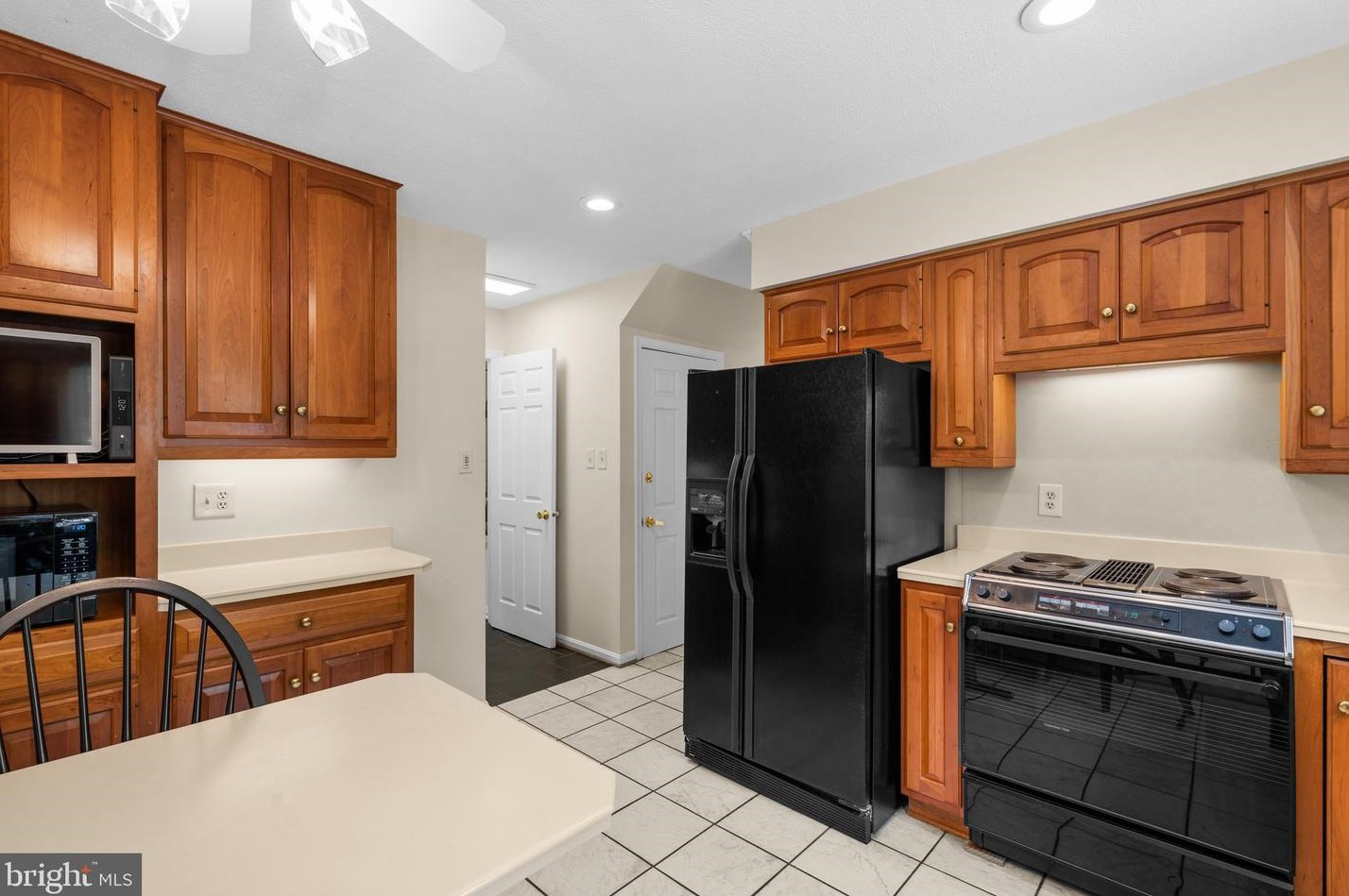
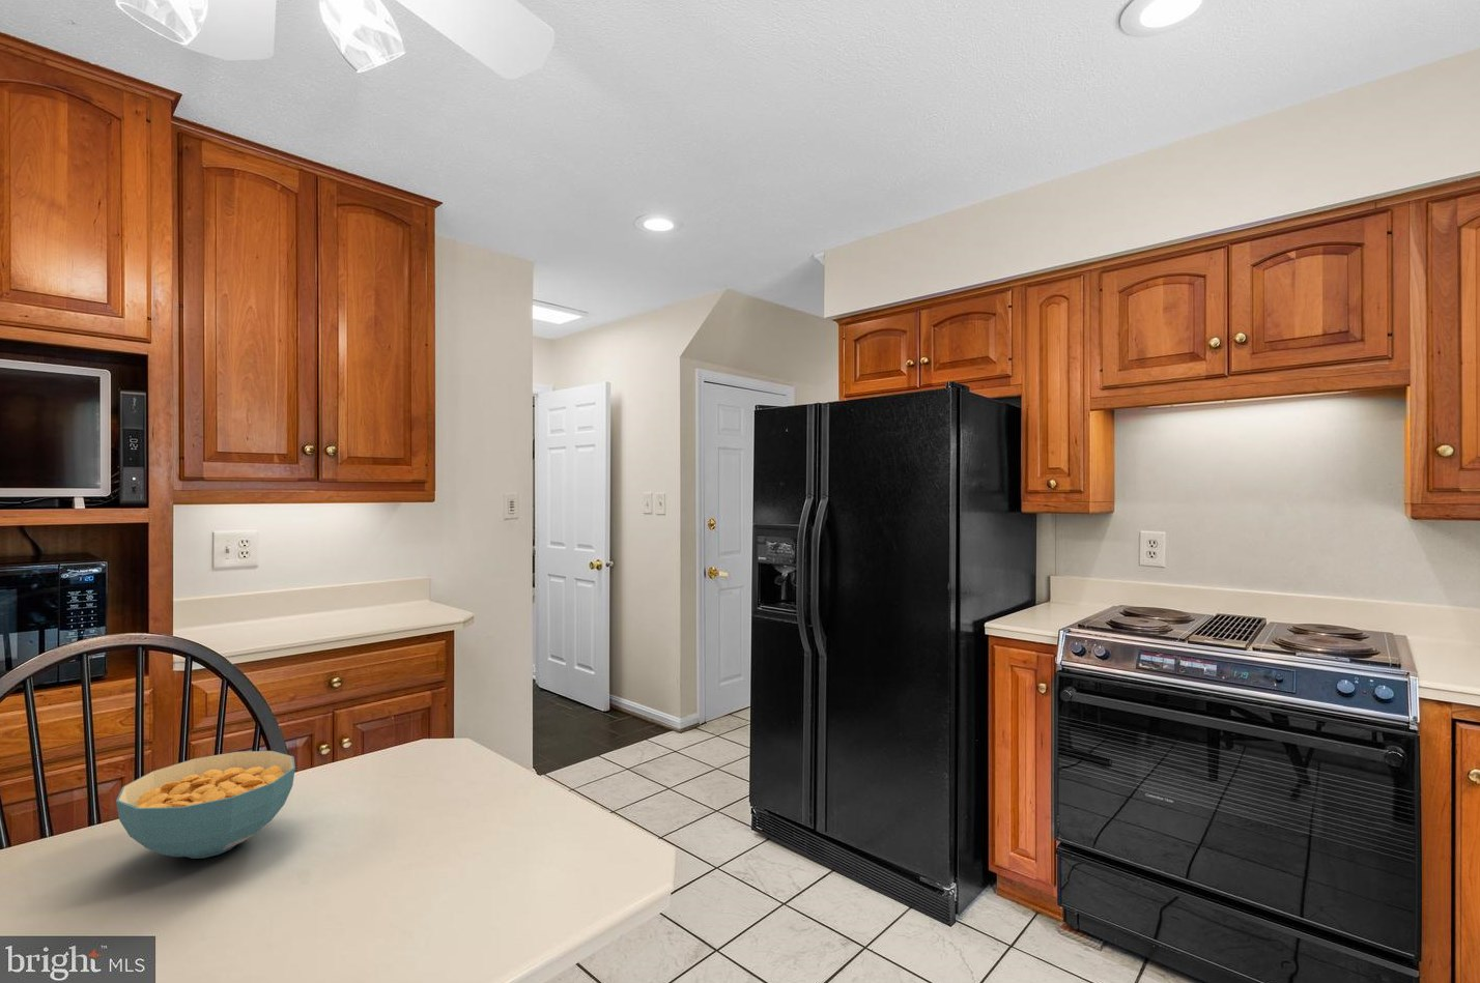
+ cereal bowl (212, 812)
